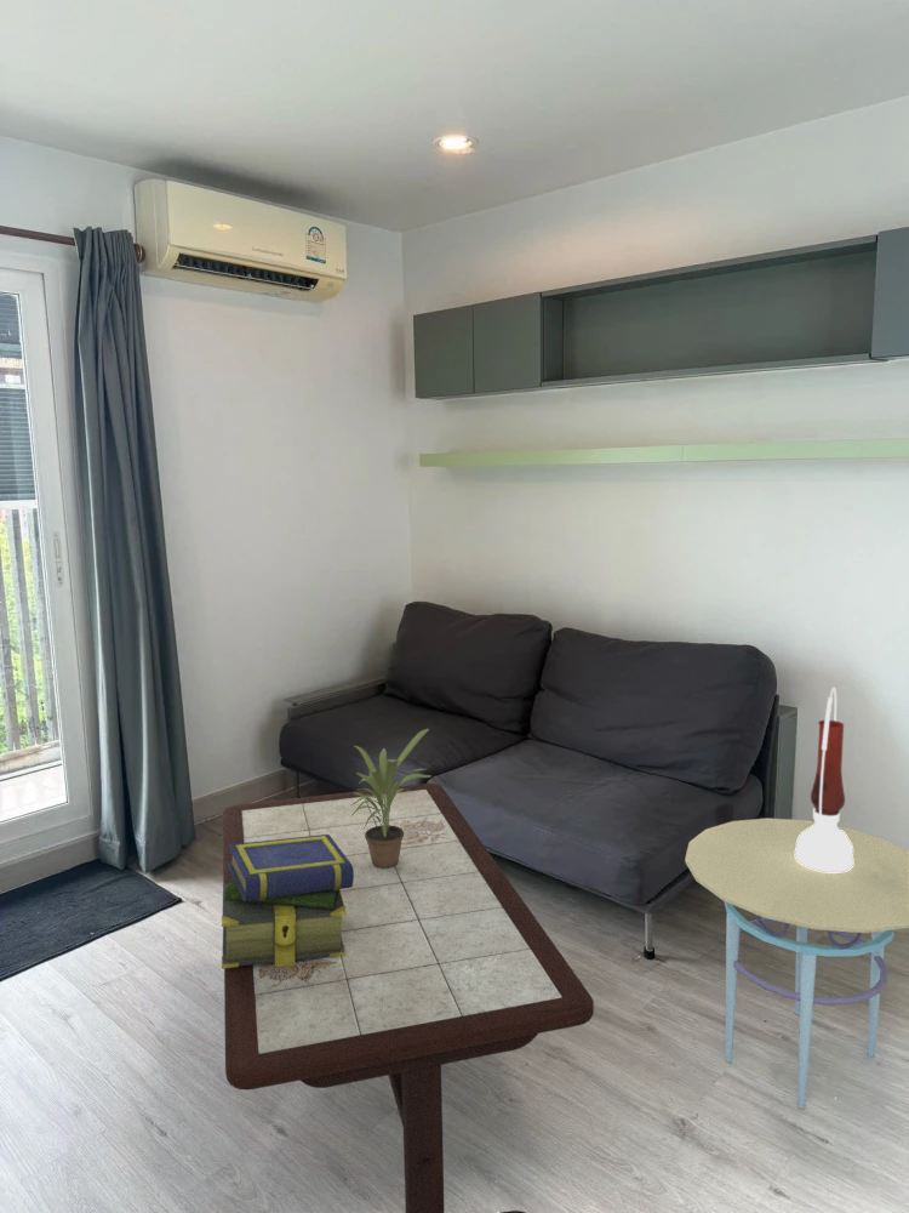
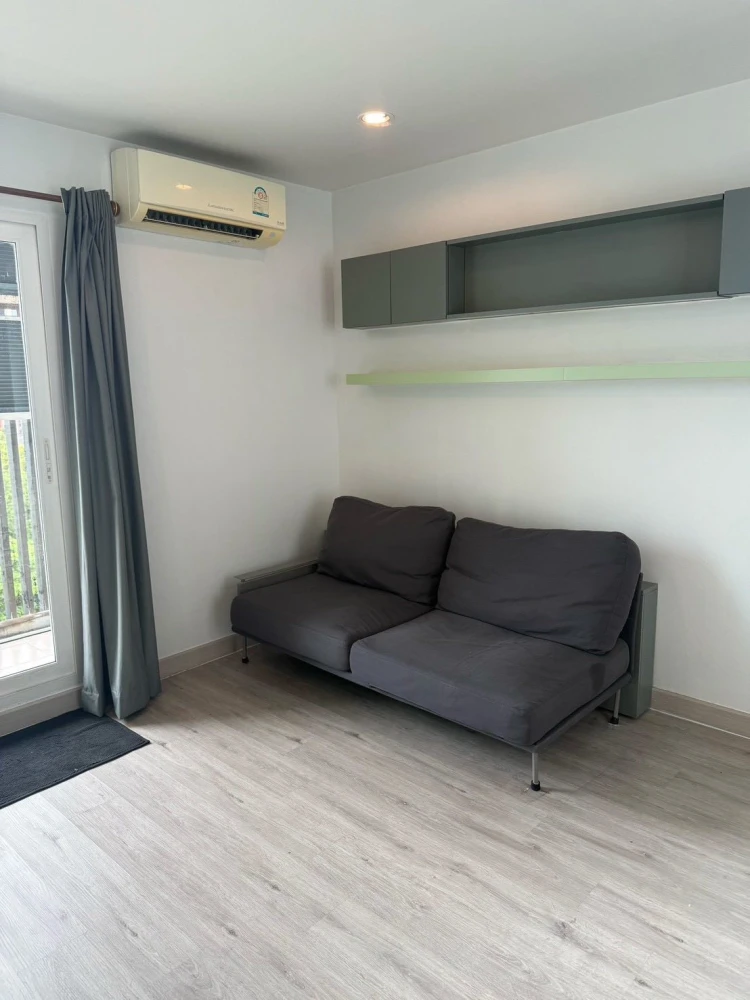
- stack of books (286, 893)
- table lamp (828, 775)
- coffee table (370, 969)
- potted plant (387, 802)
- side table (804, 962)
